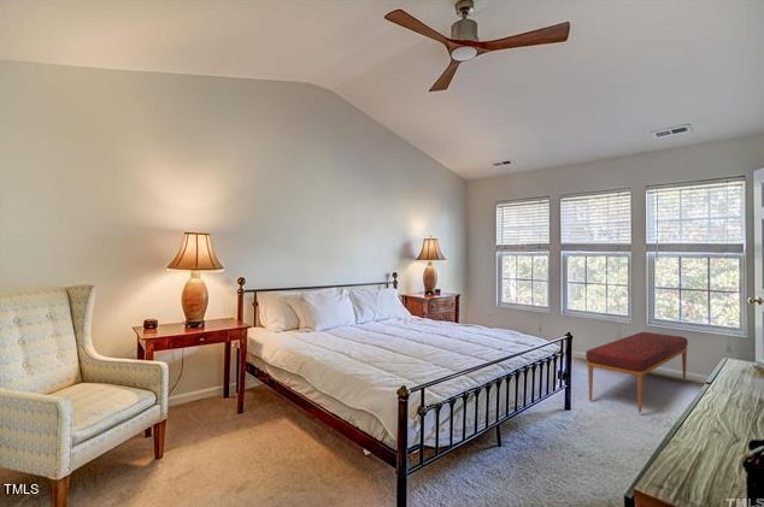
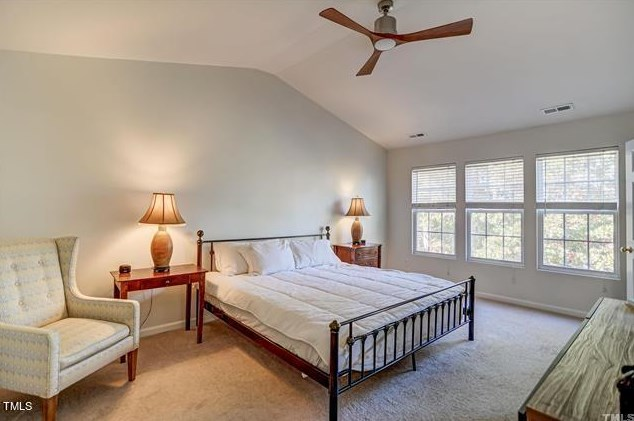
- bench (640, 365)
